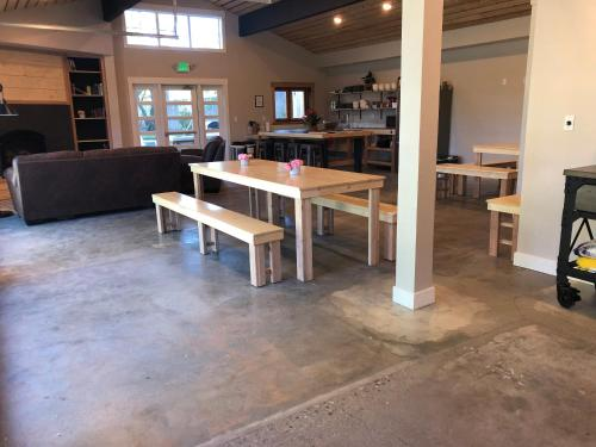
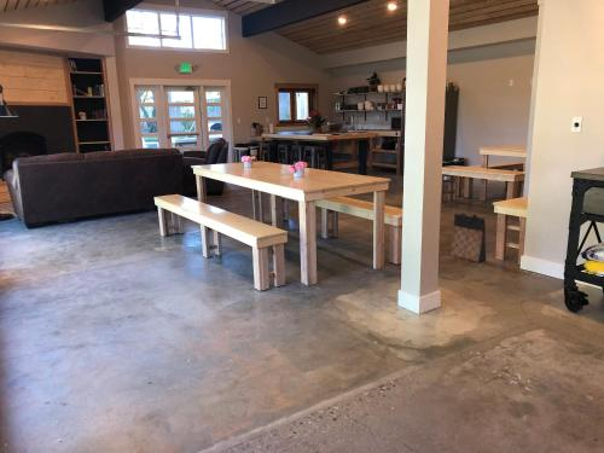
+ bag (467, 234)
